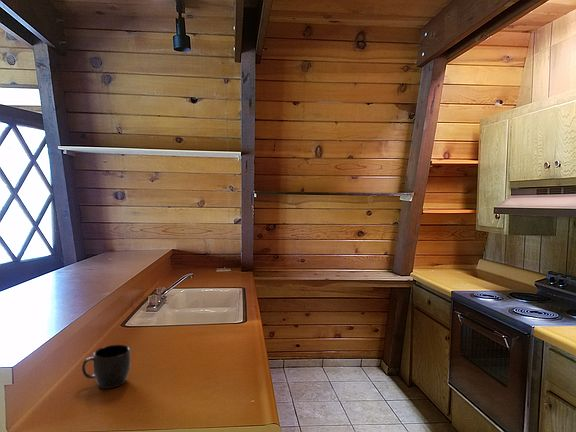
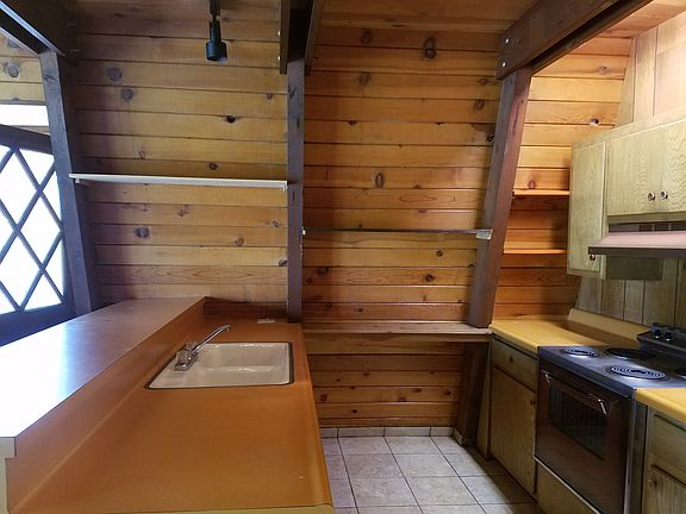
- mug (107, 366)
